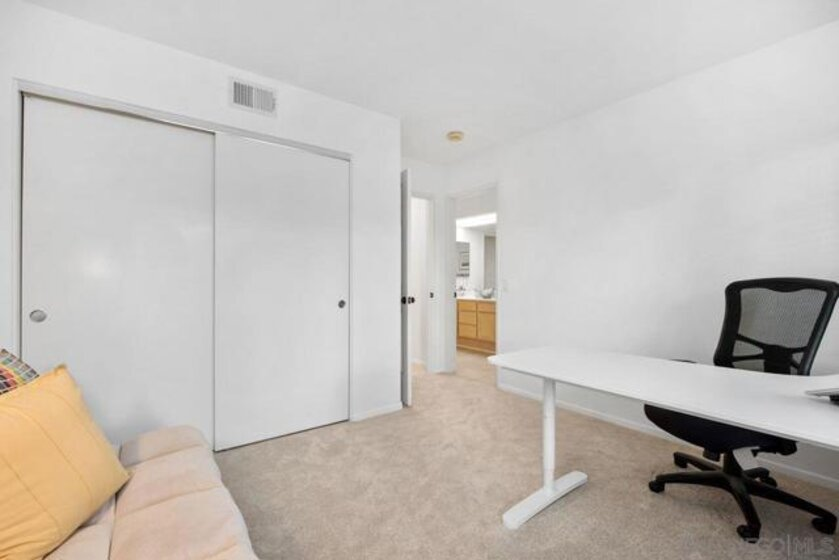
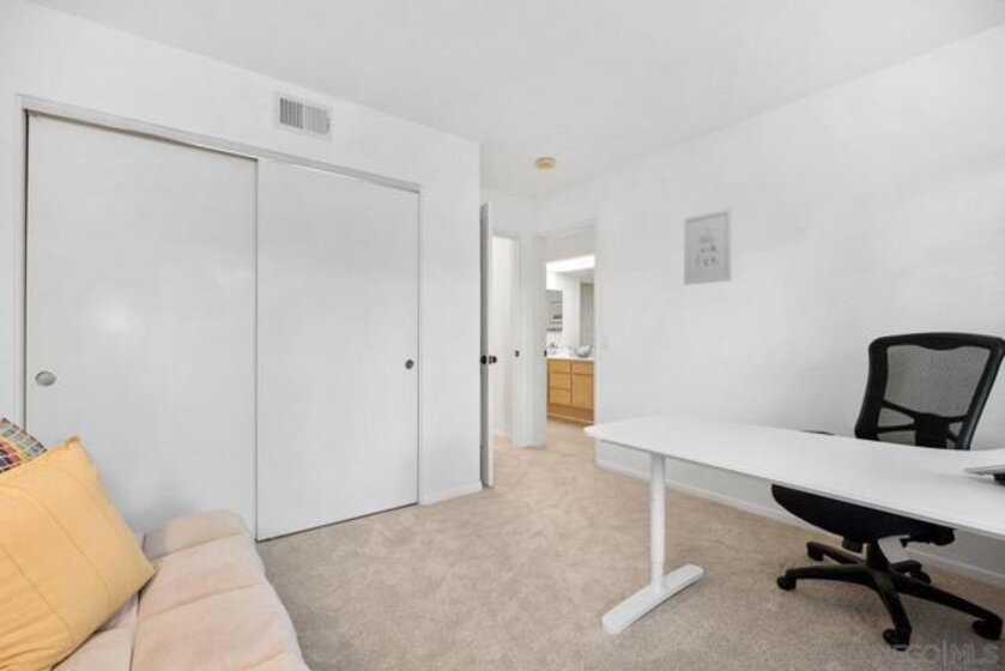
+ wall art (707, 248)
